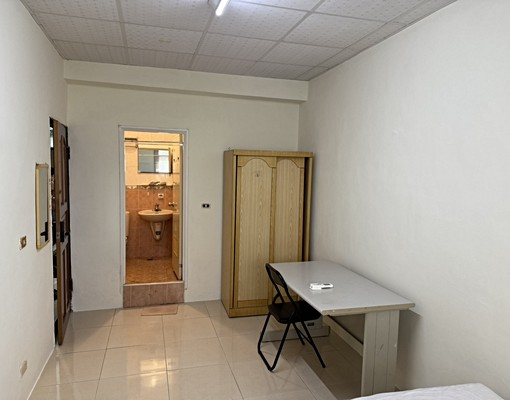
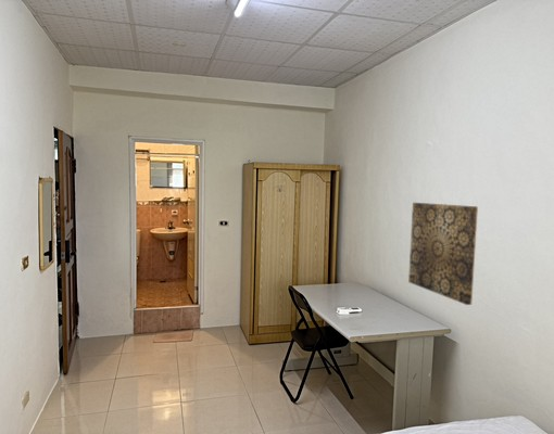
+ wall art (439, 248)
